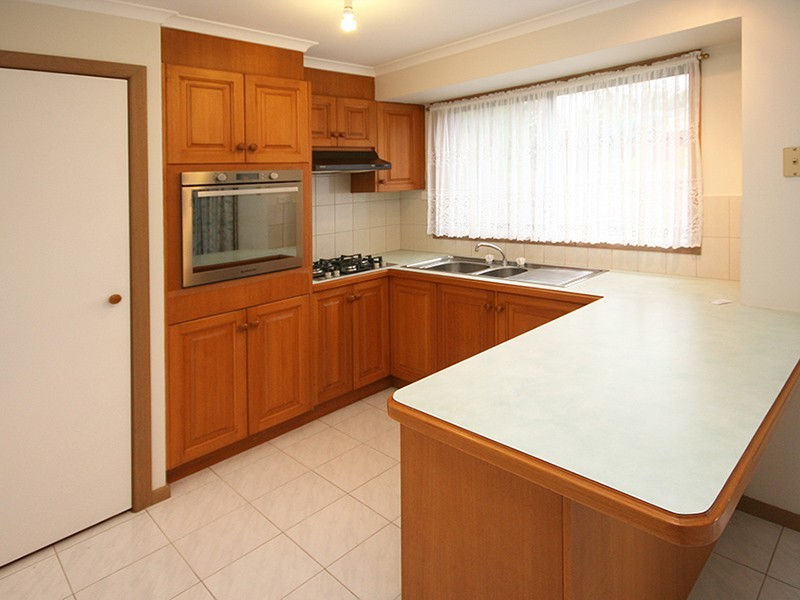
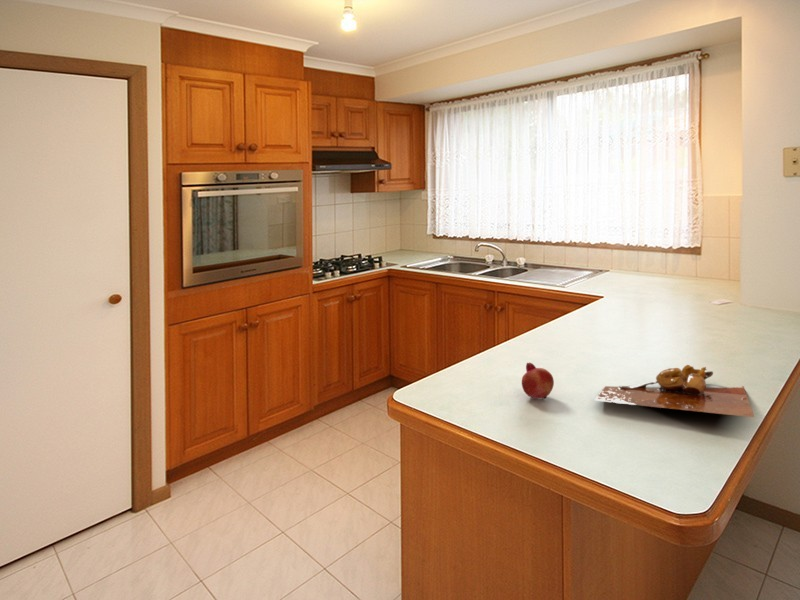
+ cutting board (673, 378)
+ fruit (537, 380)
